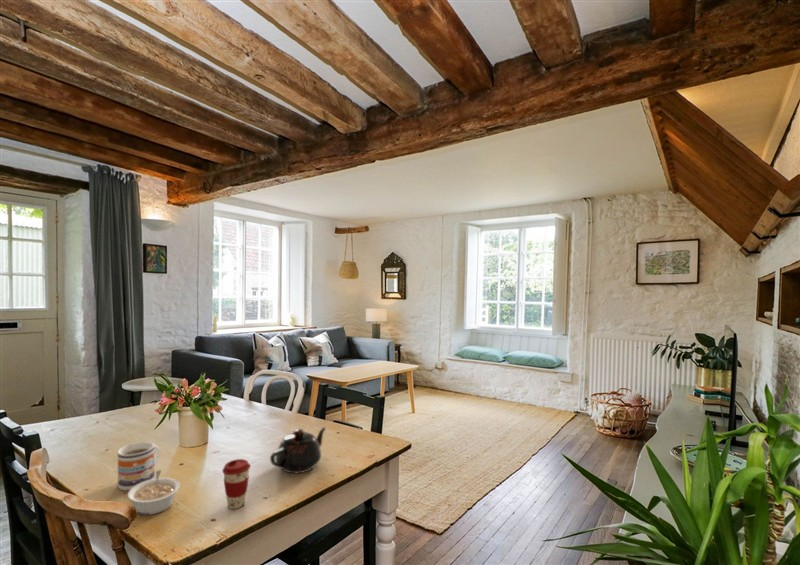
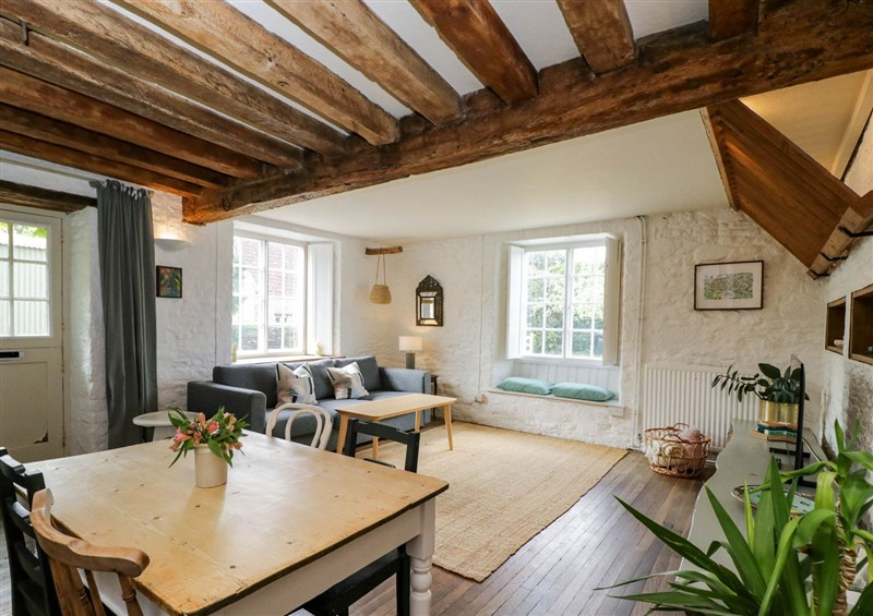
- coffee cup (236, 484)
- teapot (300, 447)
- legume (153, 495)
- mug (140, 463)
